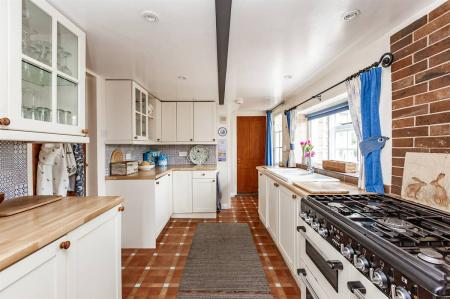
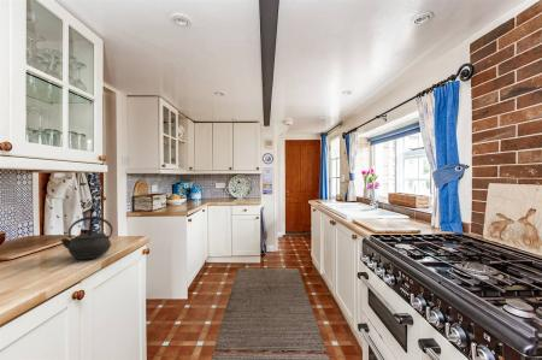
+ kettle (87, 236)
